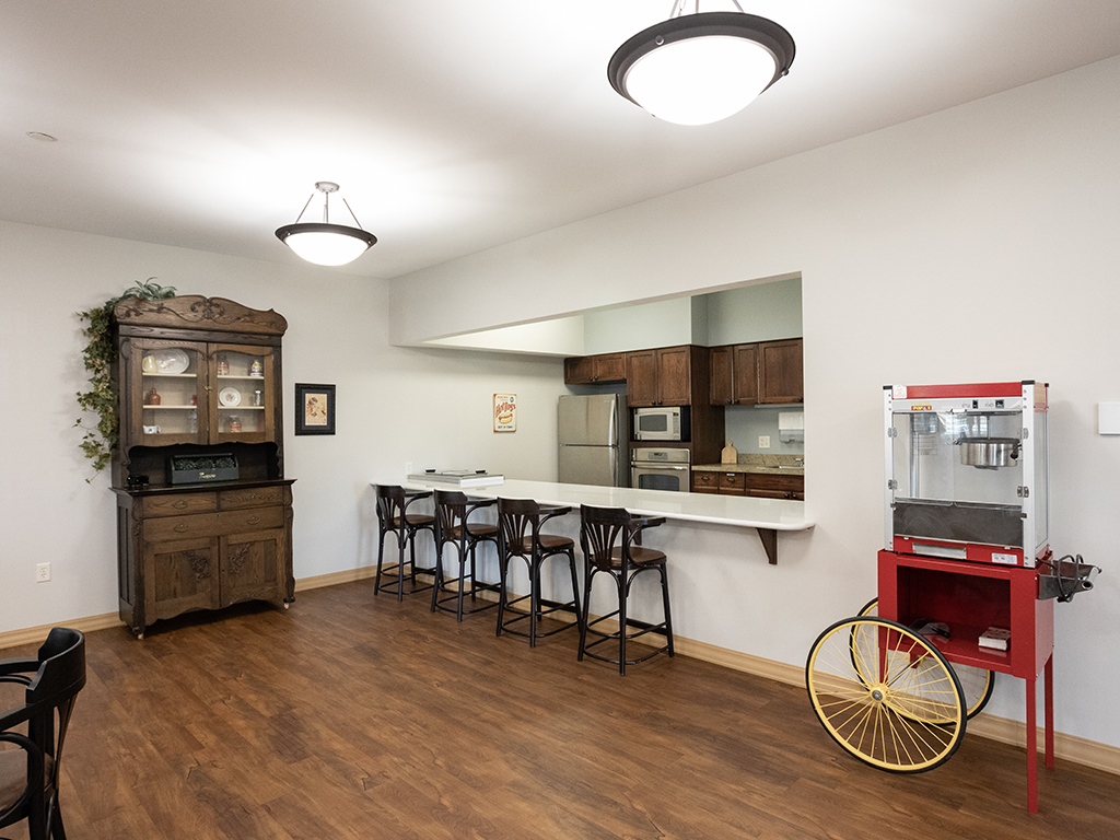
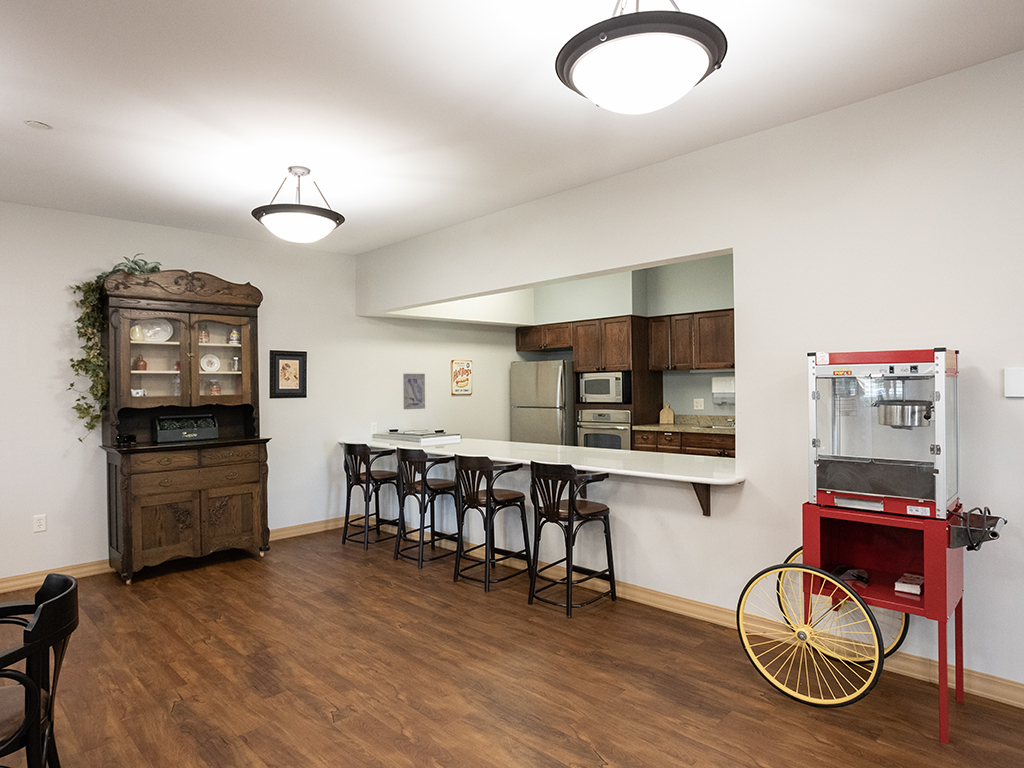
+ wall art (414, 391)
